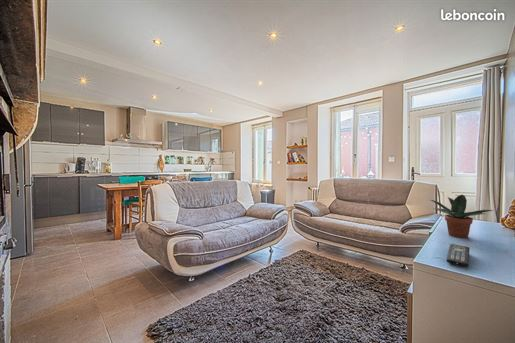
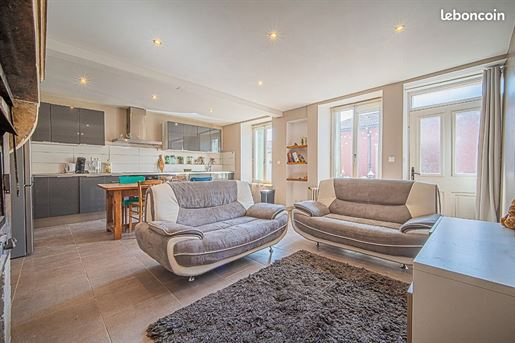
- remote control (458, 254)
- potted plant (458, 214)
